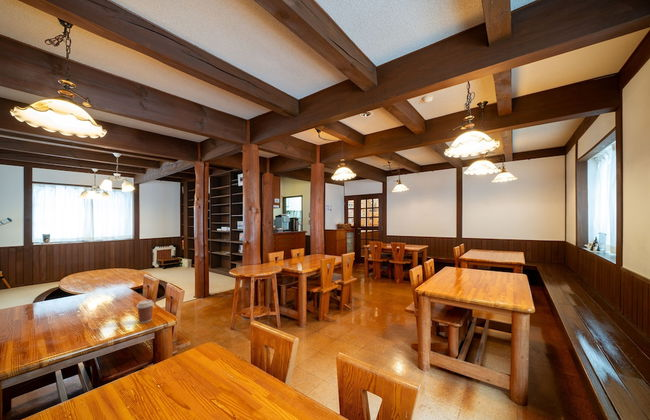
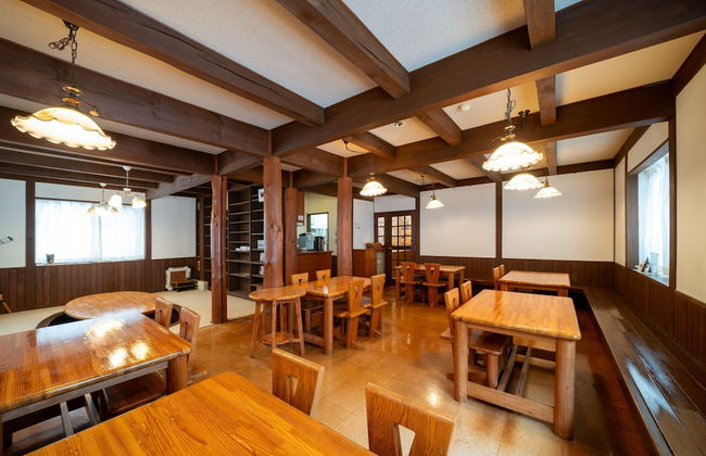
- coffee cup (145, 311)
